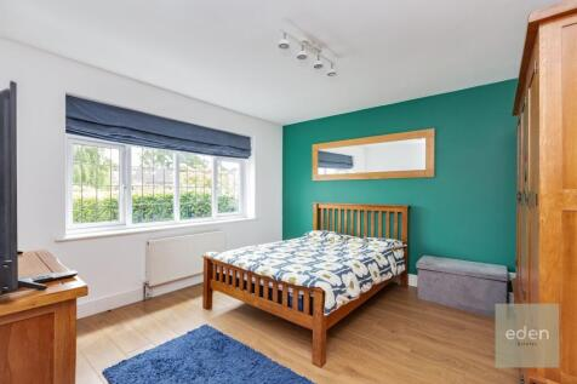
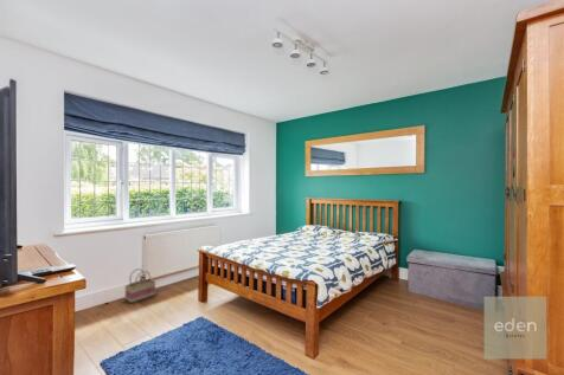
+ basket (140, 283)
